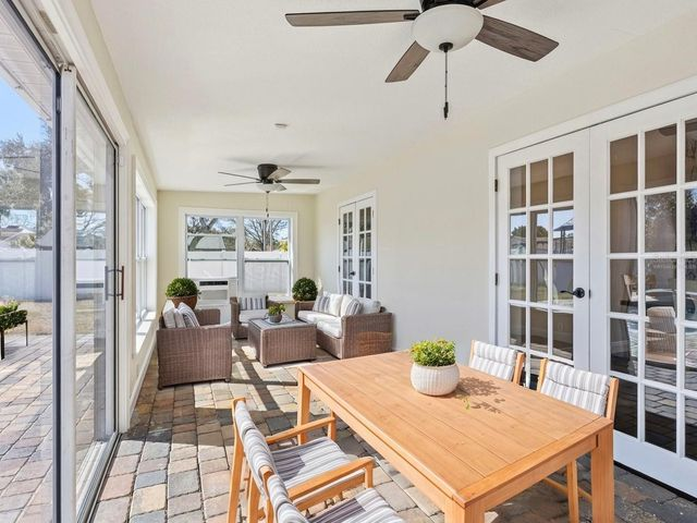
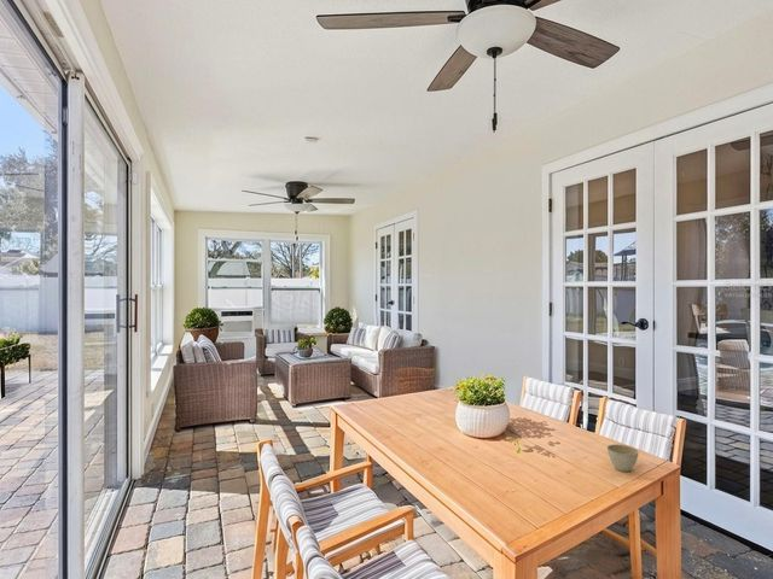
+ flower pot (622, 458)
